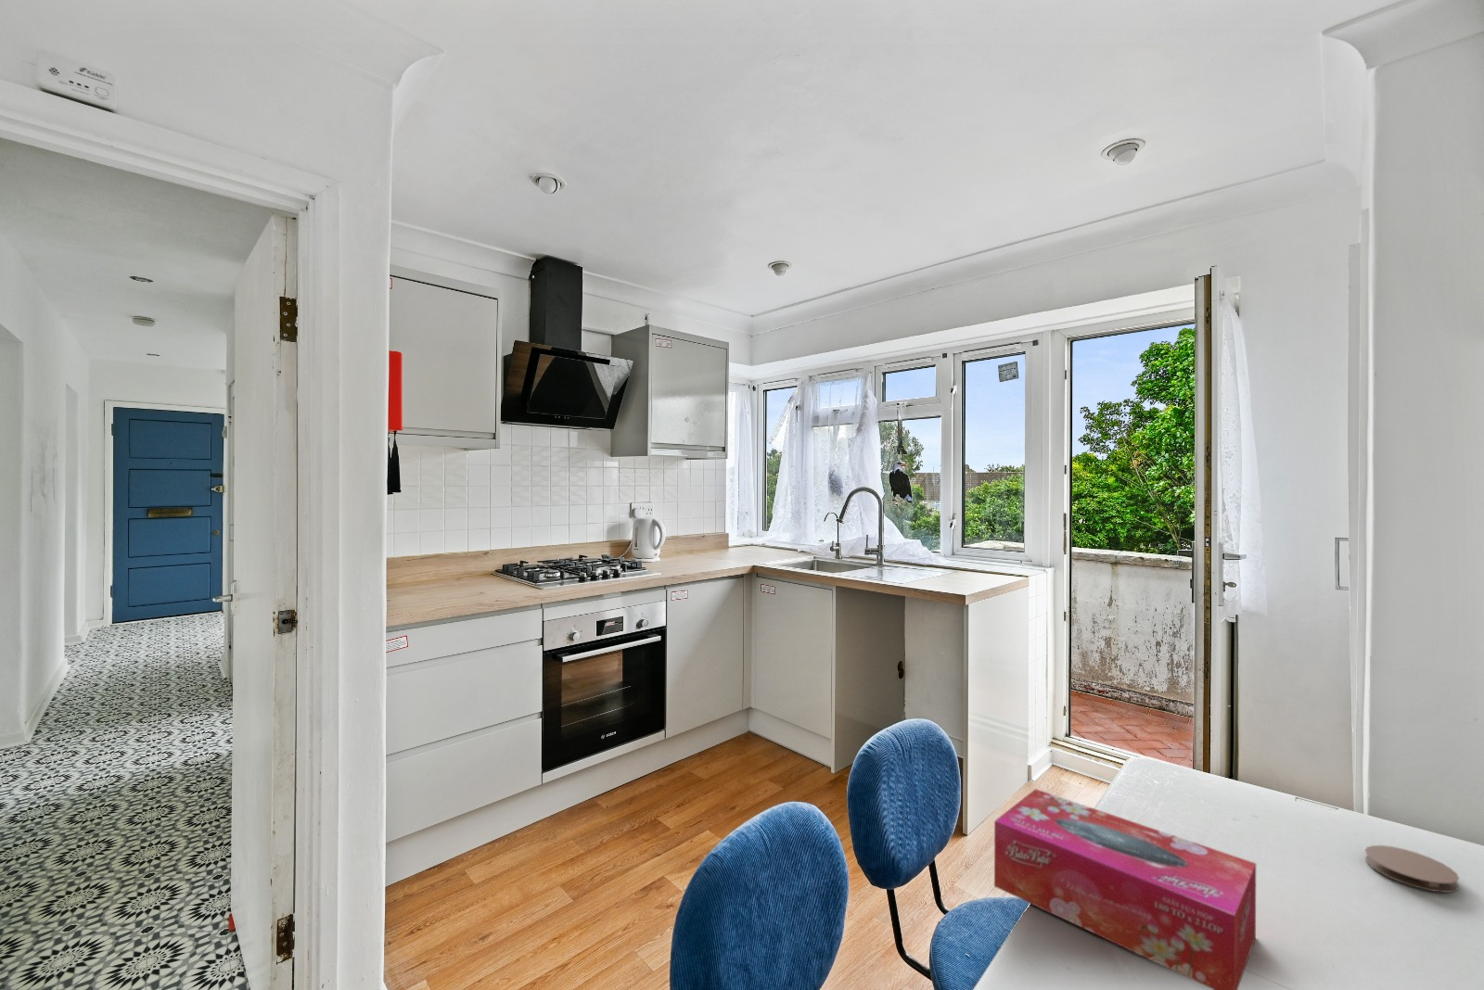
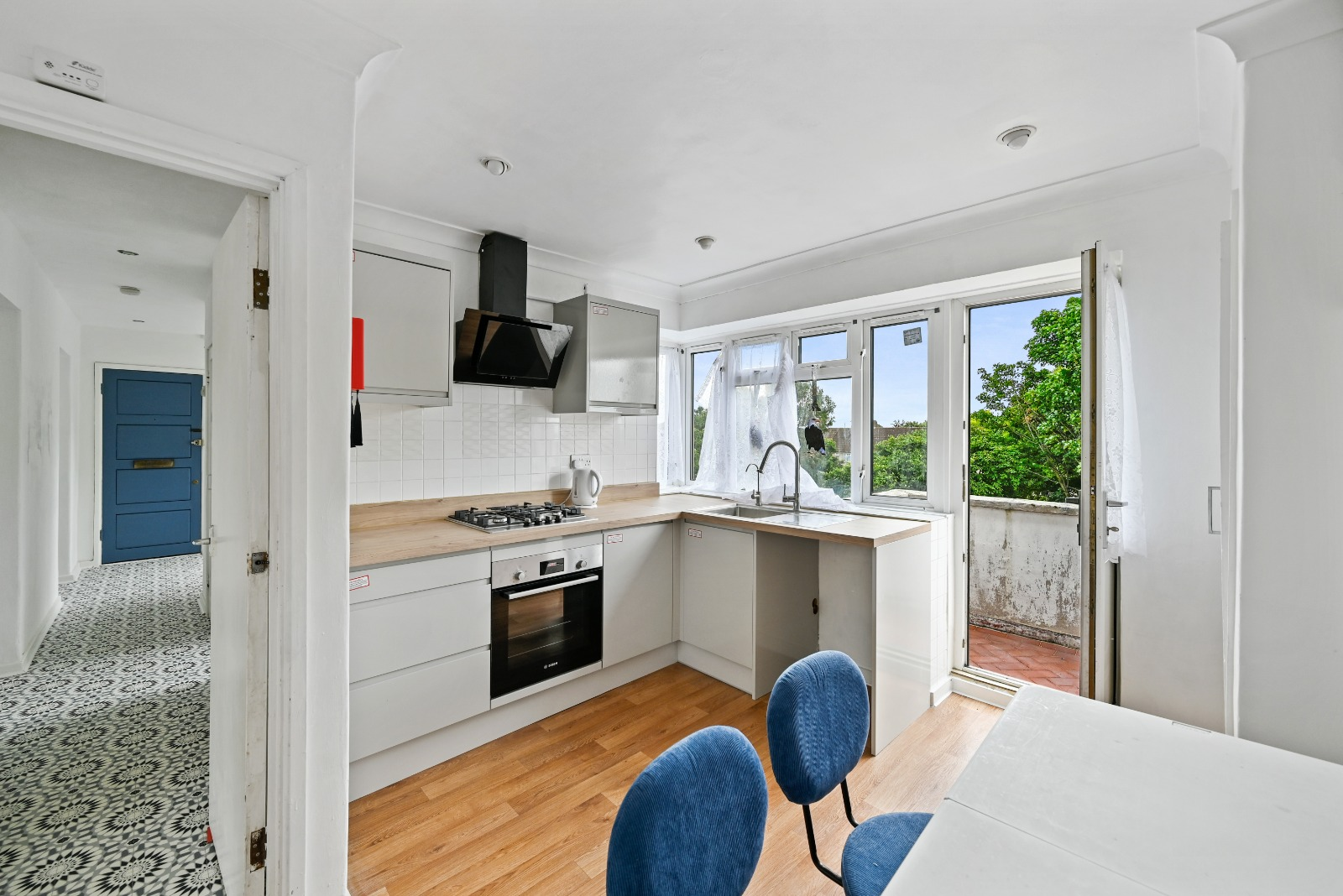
- tissue box (1117, 875)
- coaster (1410, 866)
